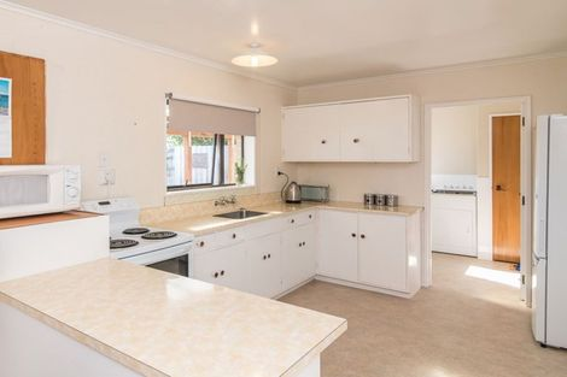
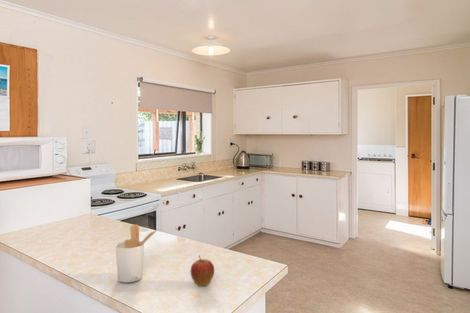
+ apple (202, 270)
+ utensil holder (137, 252)
